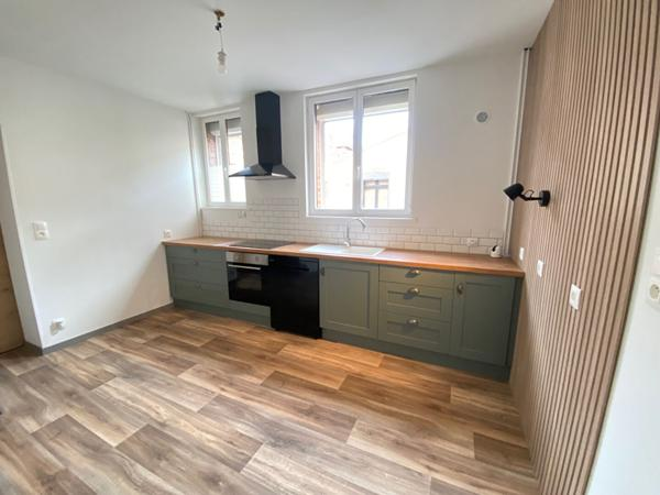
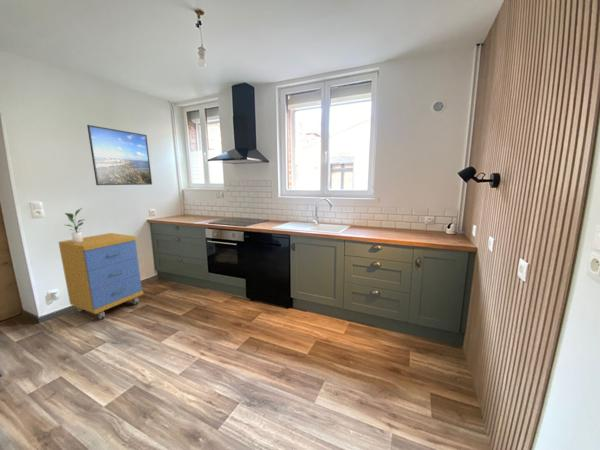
+ storage cabinet (104, 274)
+ potted plant (74, 225)
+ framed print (123, 158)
